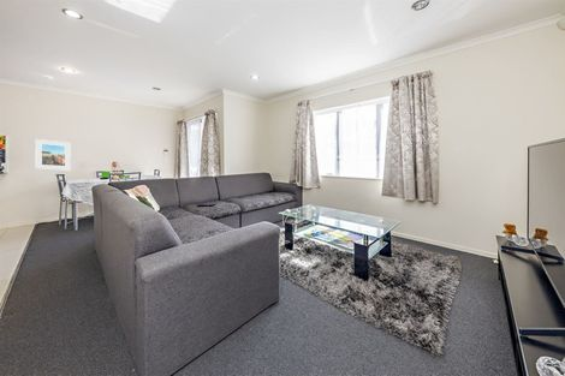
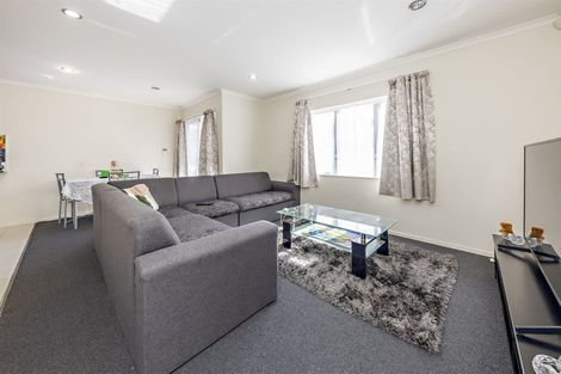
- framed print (53, 155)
